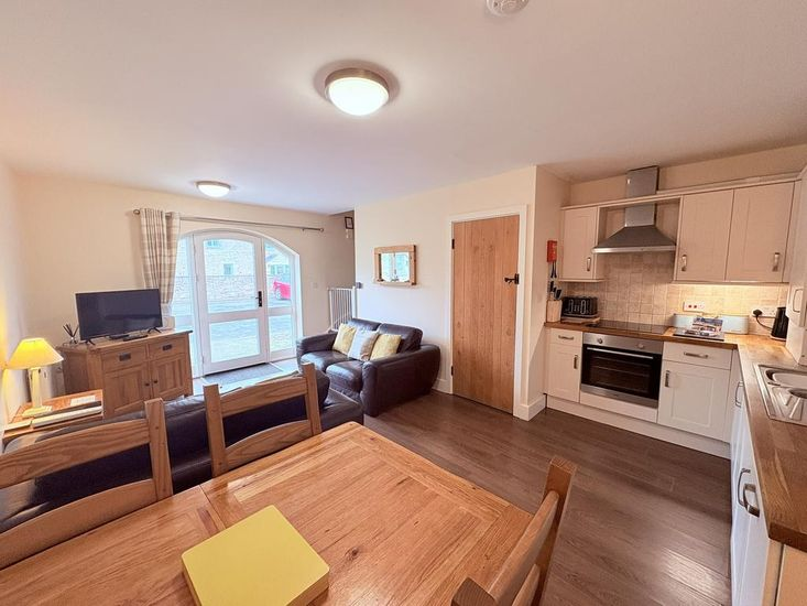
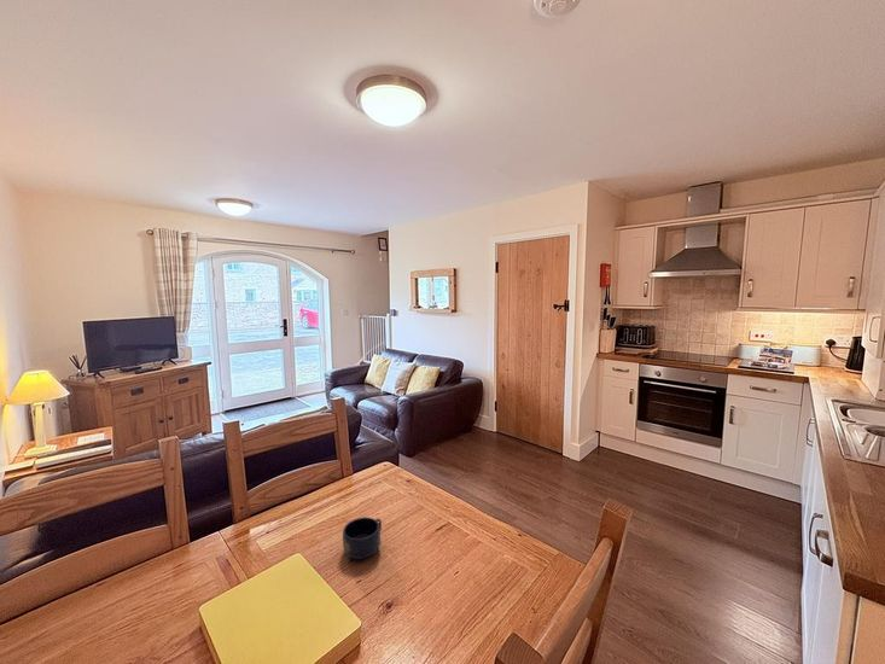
+ mug (365, 536)
